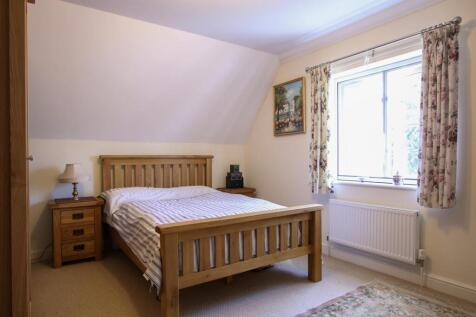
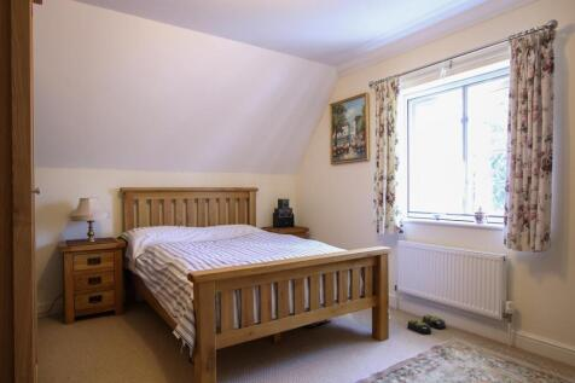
+ slippers (426, 323)
